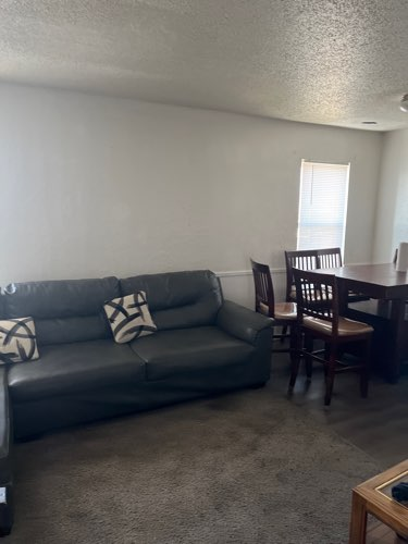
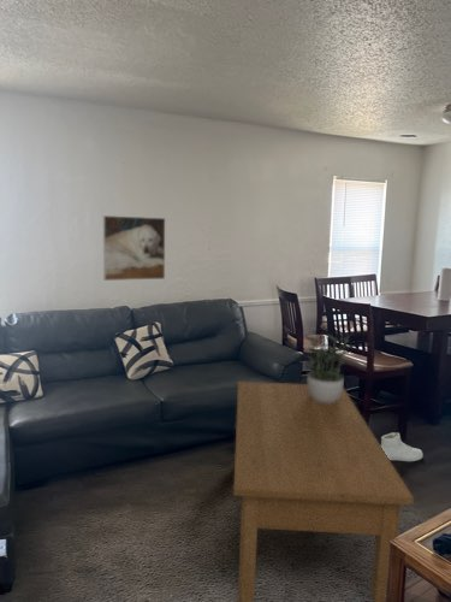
+ coffee table (298, 472)
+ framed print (135, 248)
+ potted plant (327, 365)
+ sneaker (402, 445)
